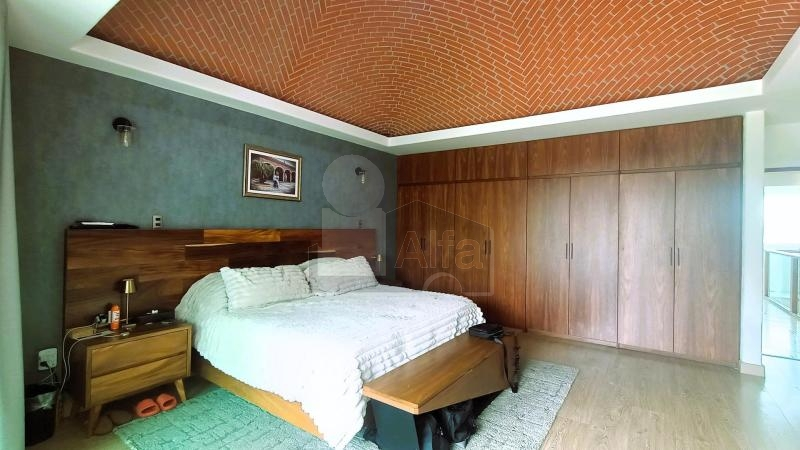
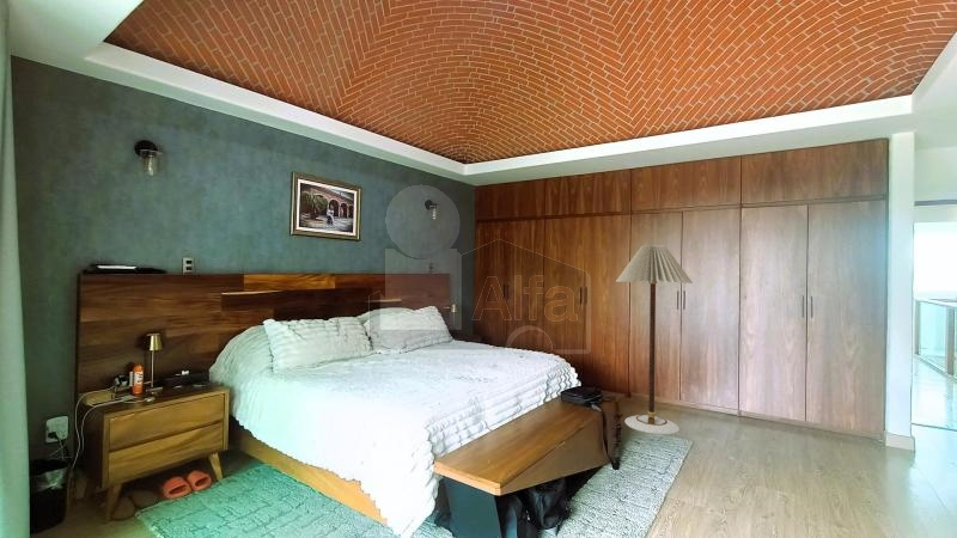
+ floor lamp (652, 335)
